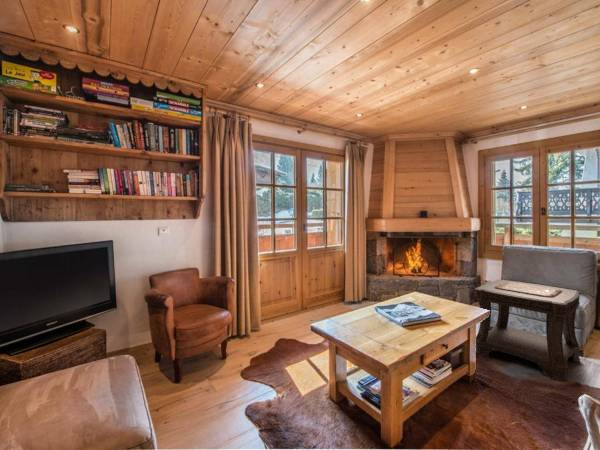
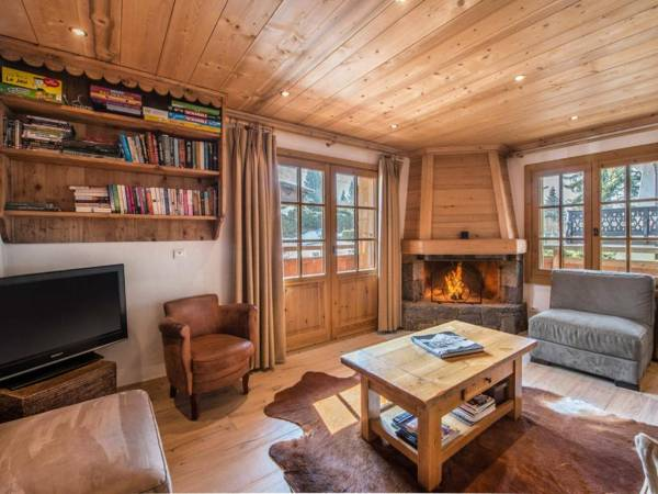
- side table (522, 330)
